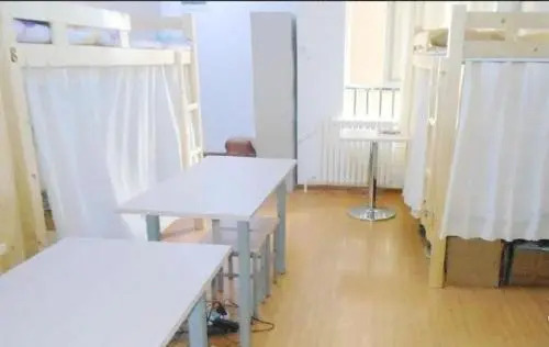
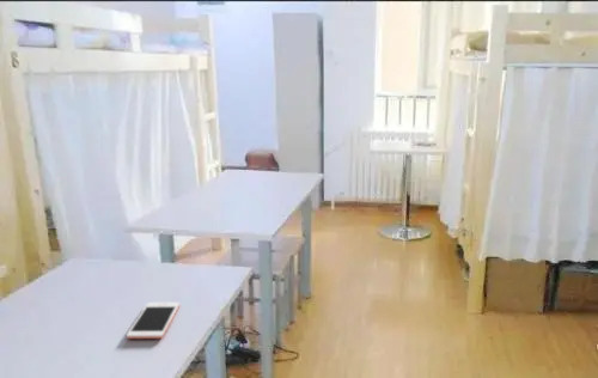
+ cell phone (154, 319)
